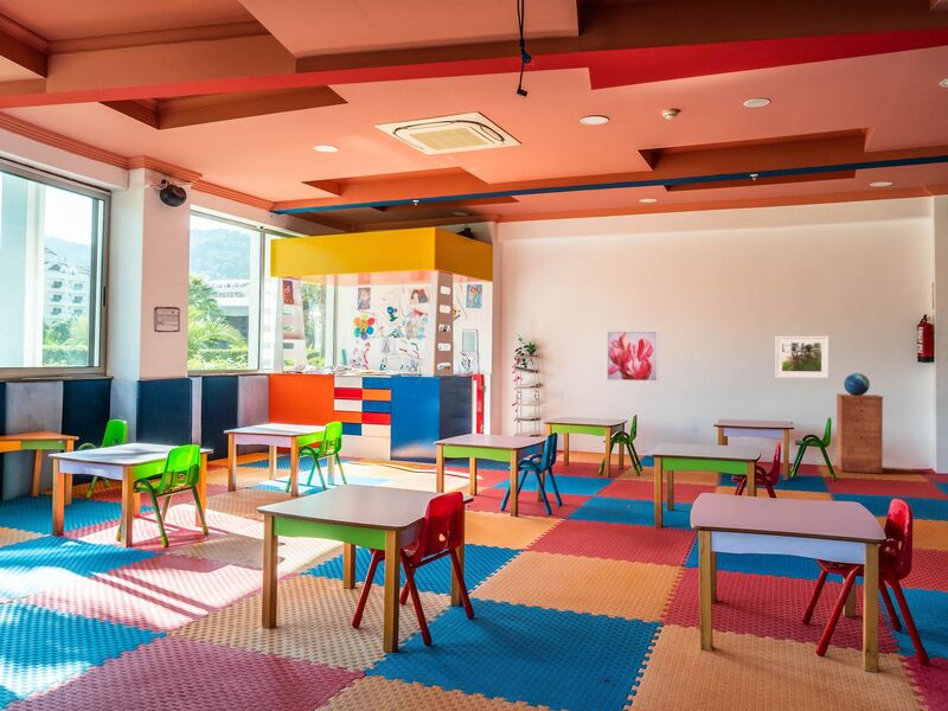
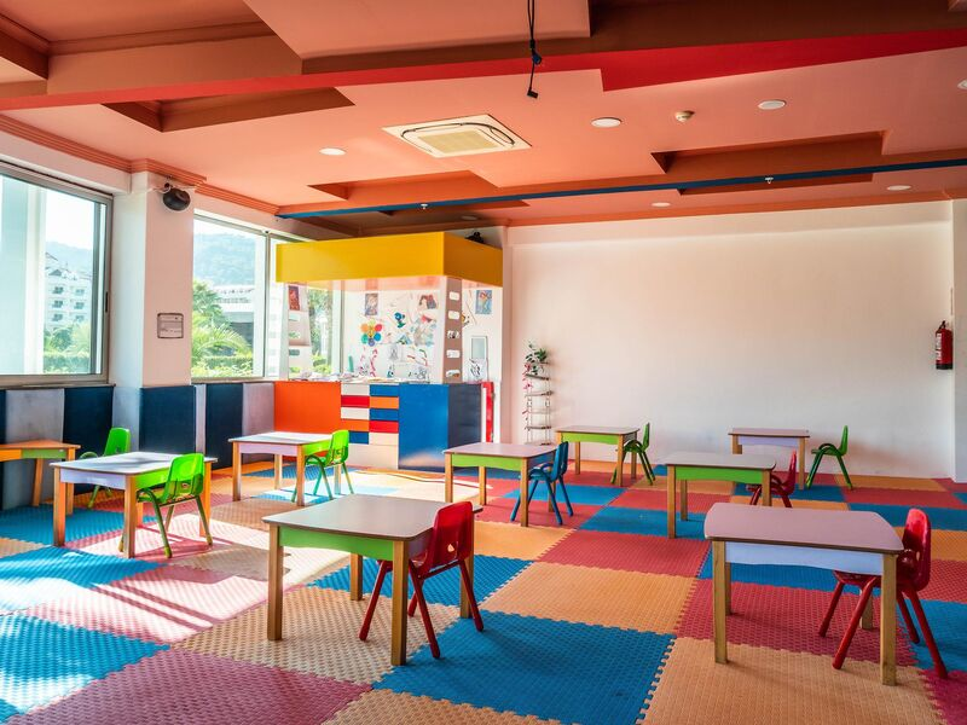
- filing cabinet (858, 431)
- wall art (632, 356)
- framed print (801, 357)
- globe (857, 384)
